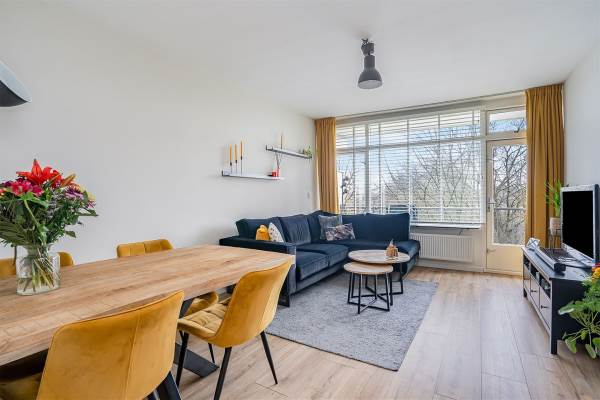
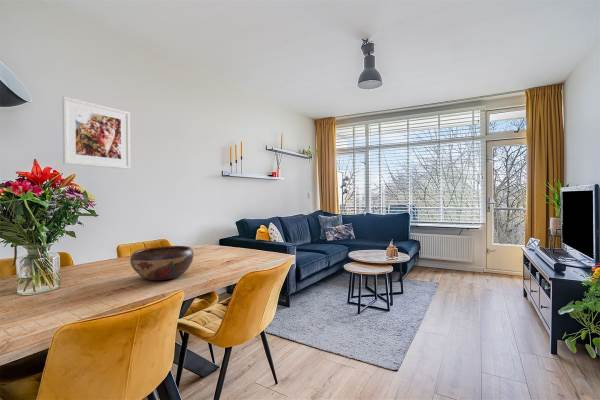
+ decorative bowl (163, 263)
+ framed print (99, 135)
